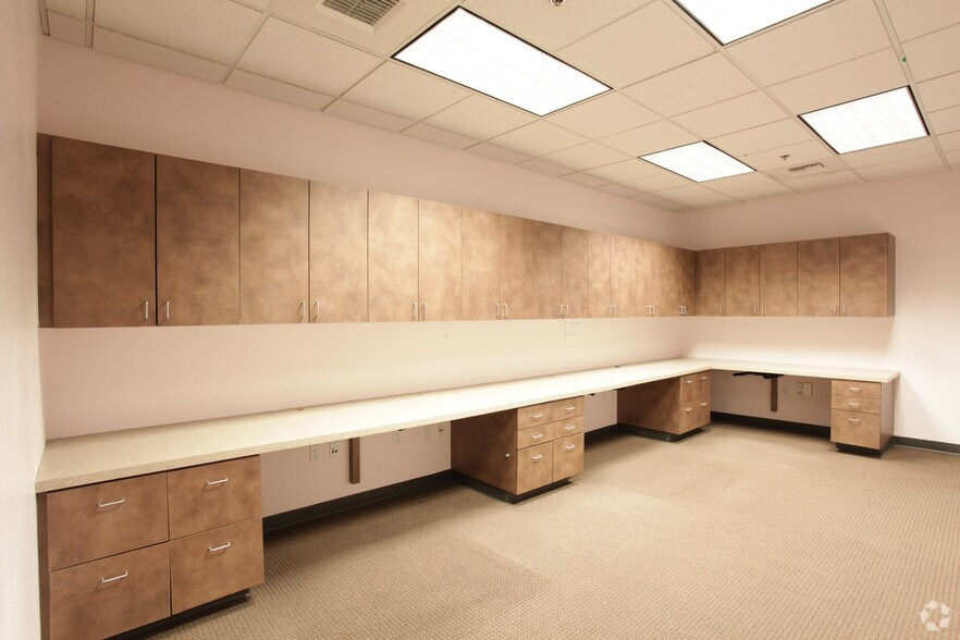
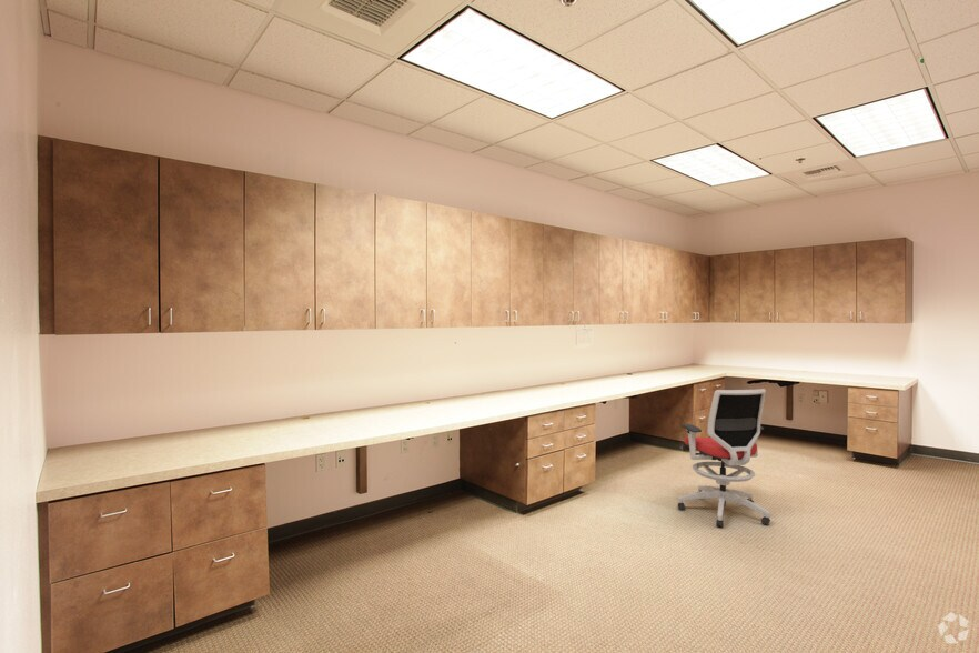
+ office chair (720, 448)
